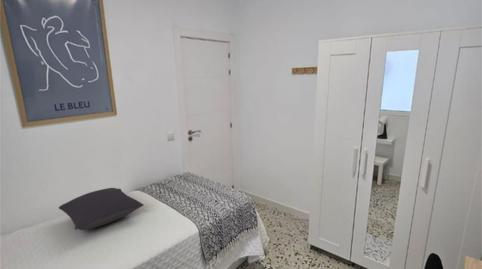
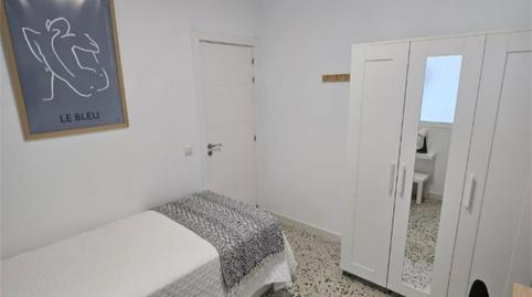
- pillow (102, 206)
